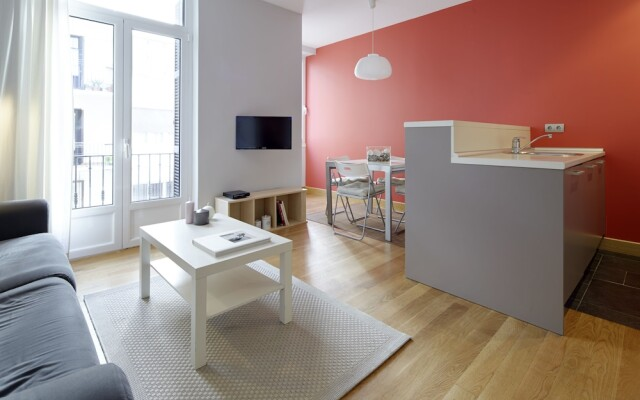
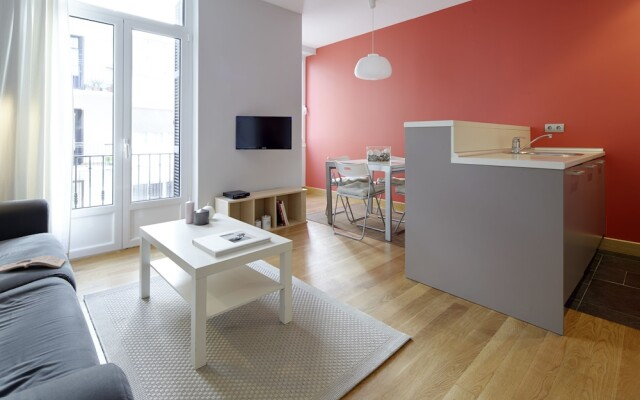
+ magazine (31, 263)
